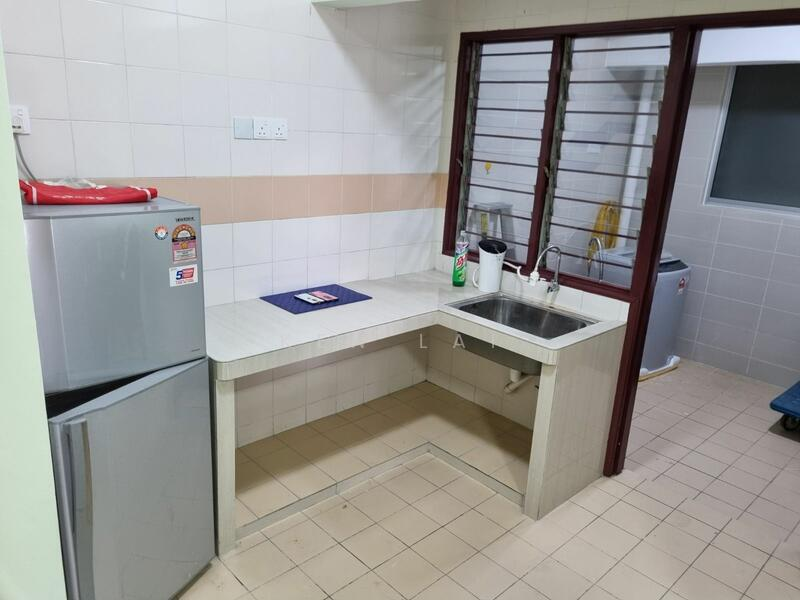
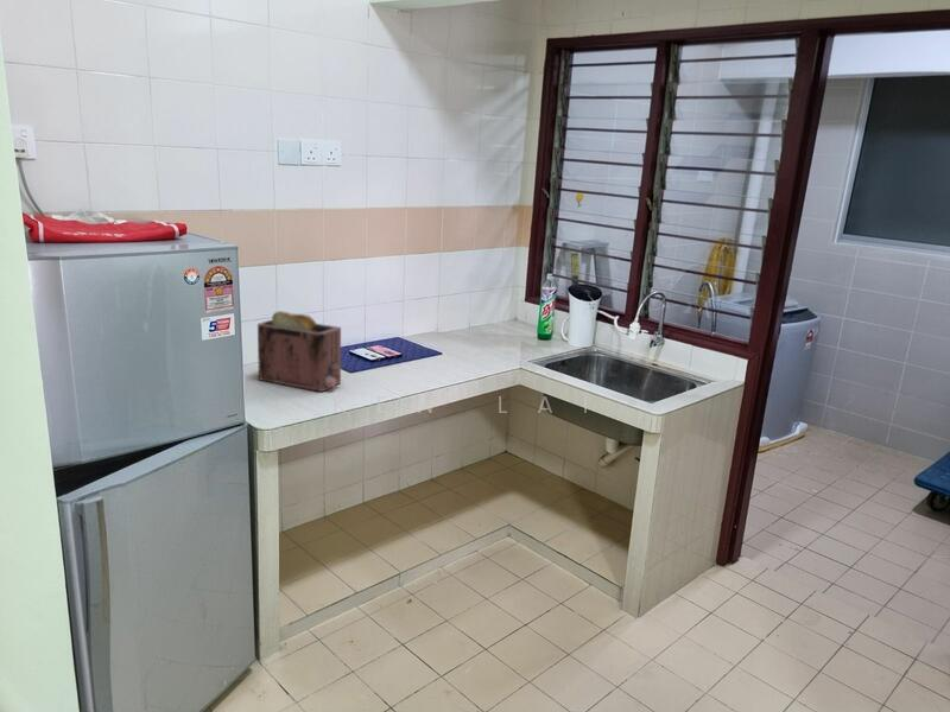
+ toaster (303, 347)
